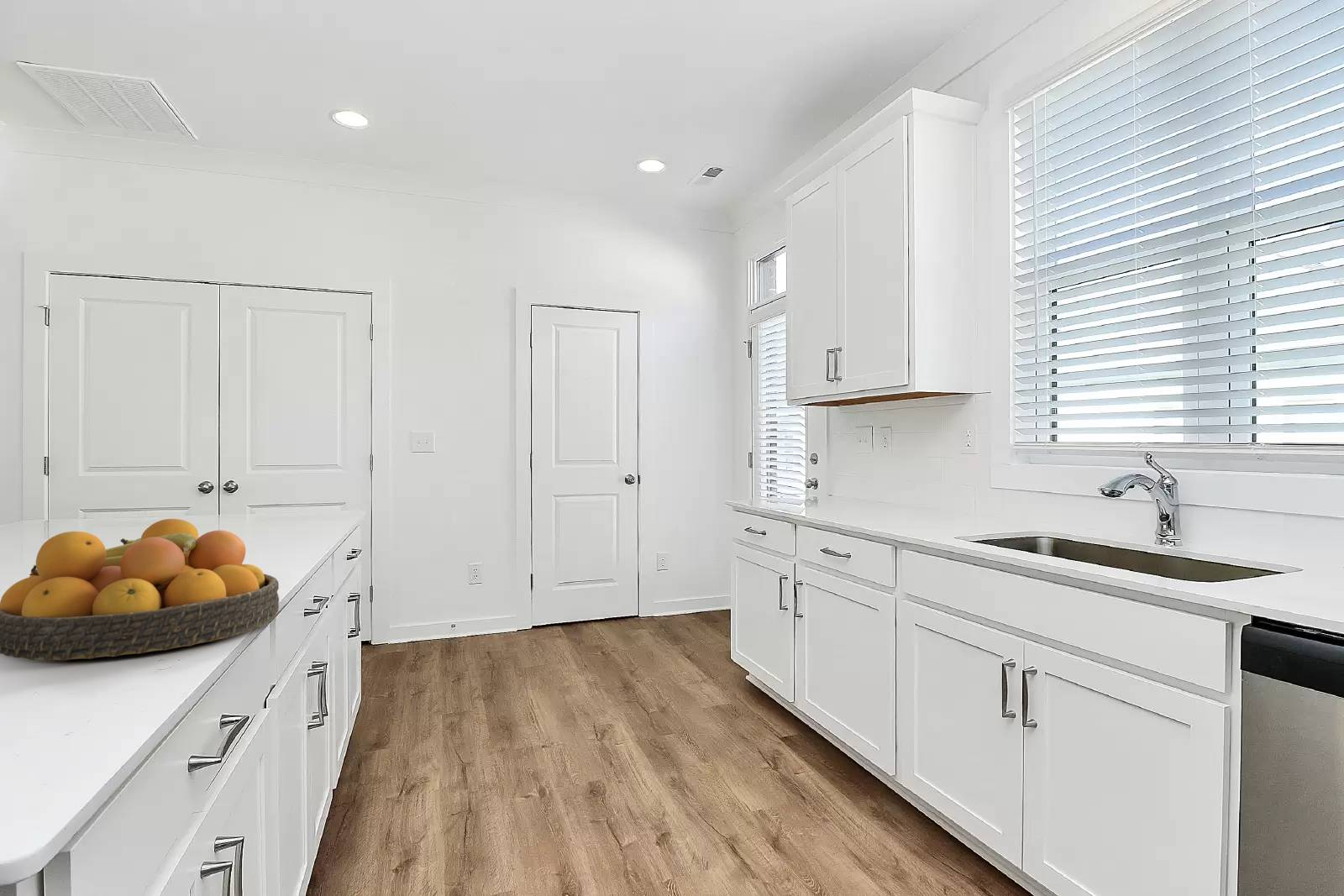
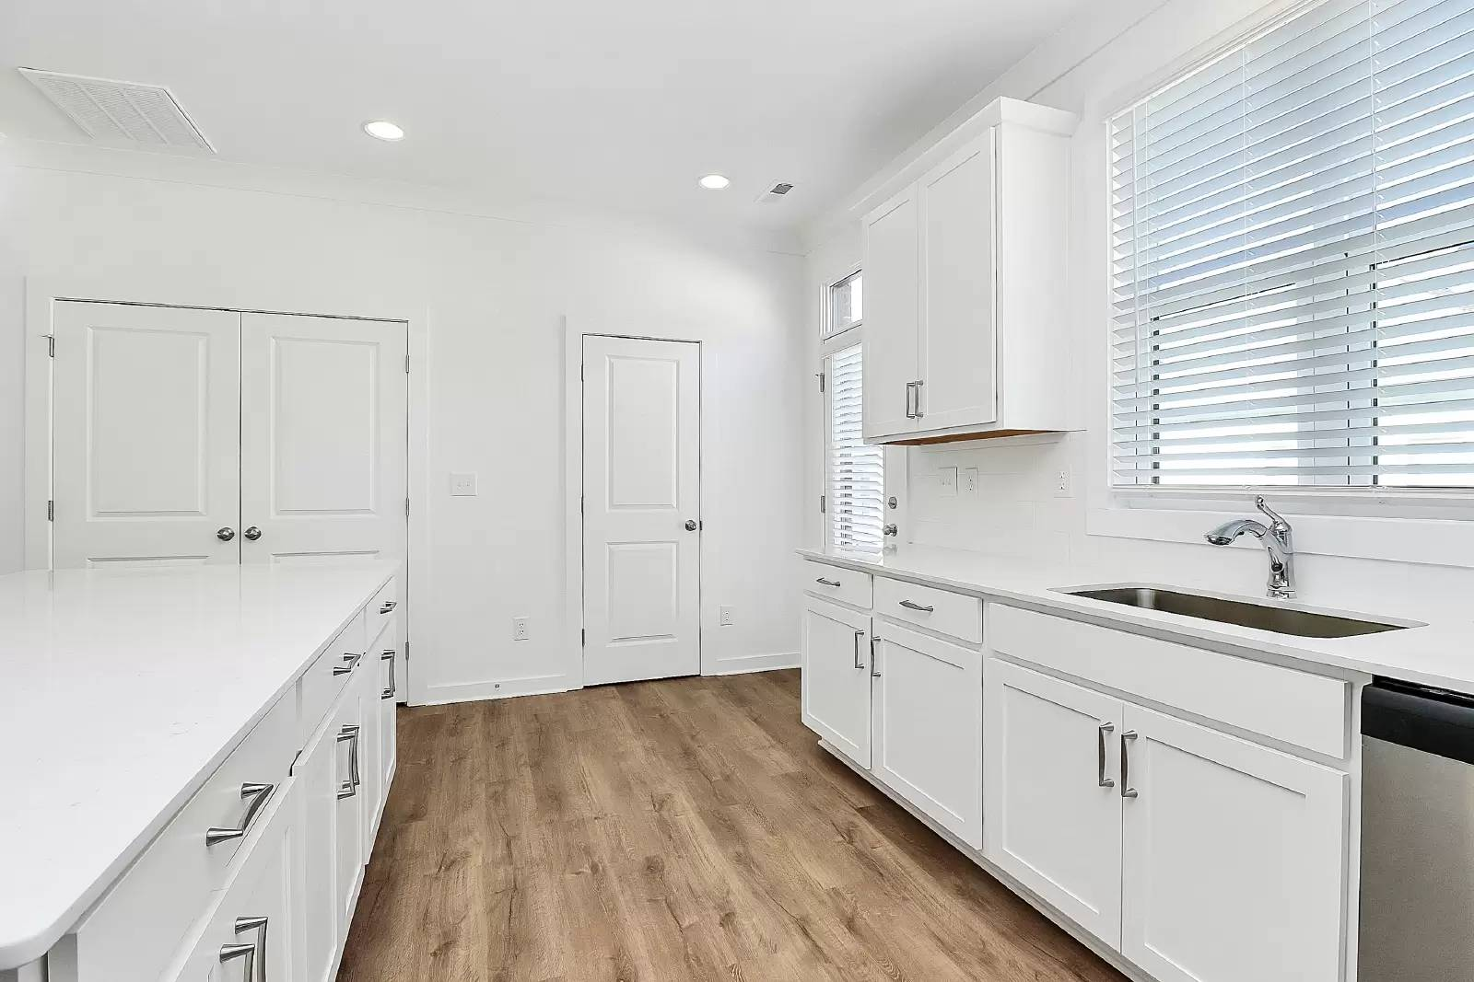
- fruit bowl (148, 575)
